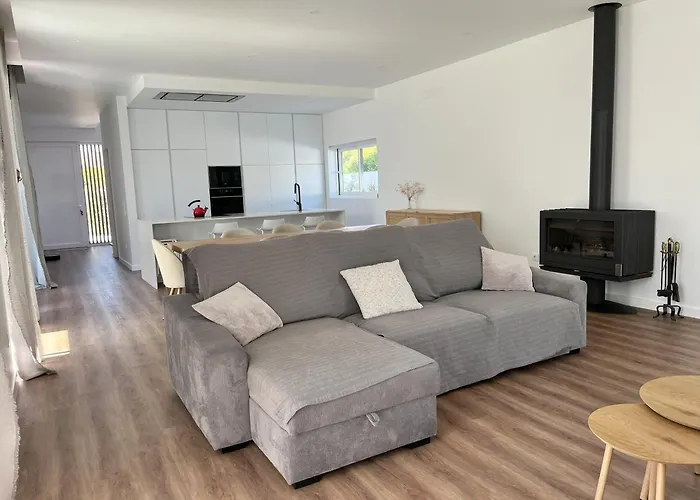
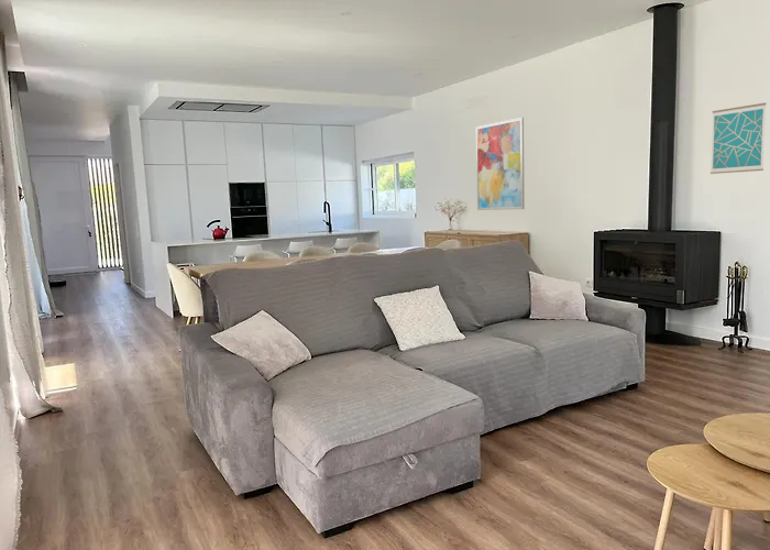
+ wall art (737, 140)
+ wall art (498, 166)
